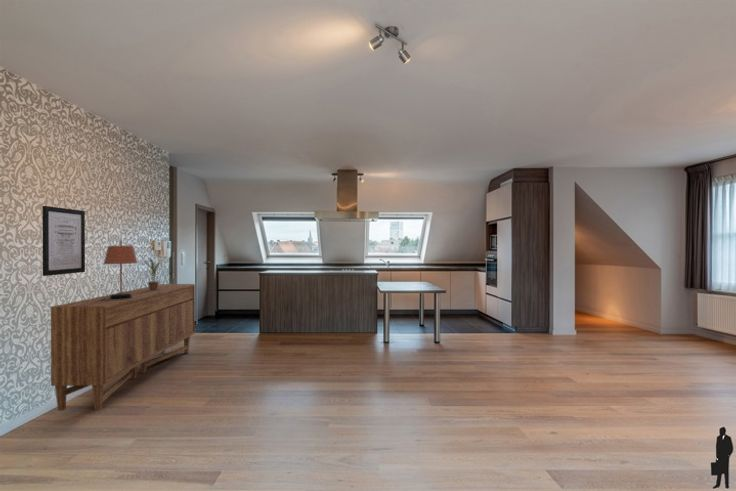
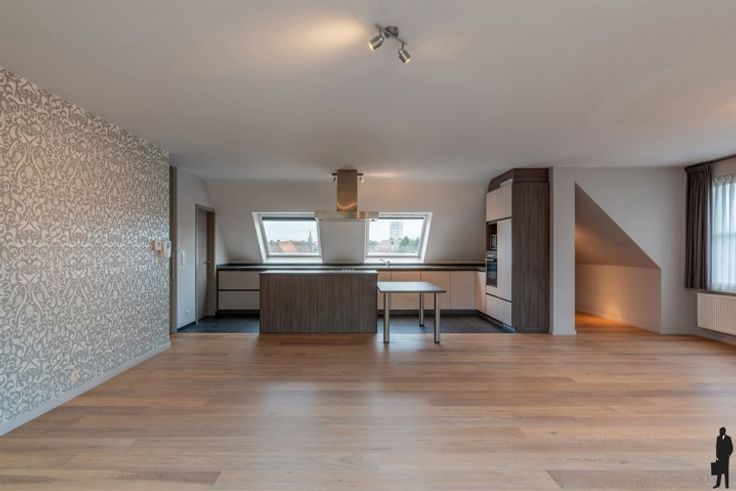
- table lamp (120, 269)
- potted plant (153, 273)
- wall art (65, 241)
- sideboard (139, 333)
